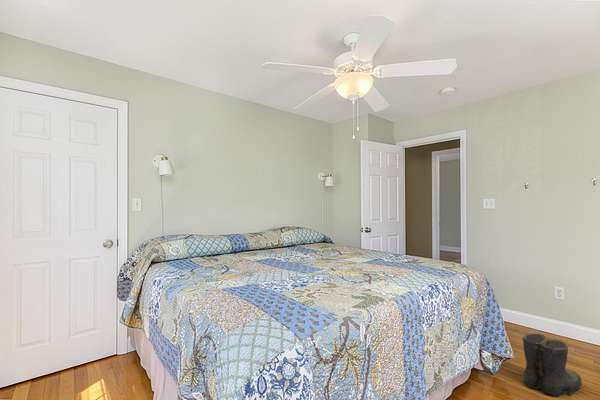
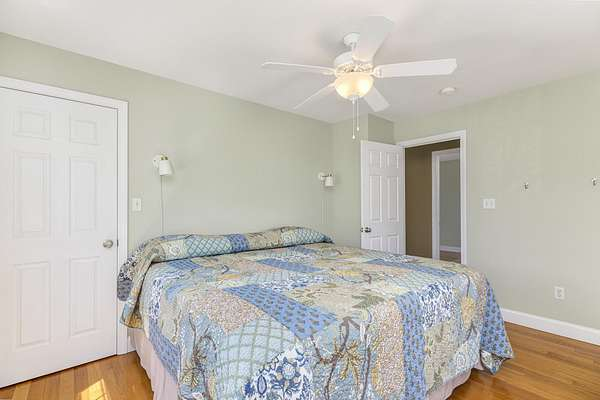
- boots (551, 360)
